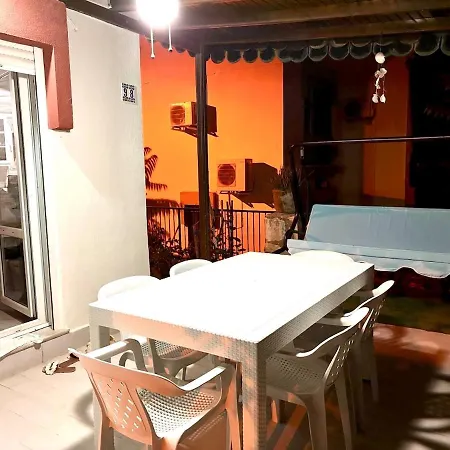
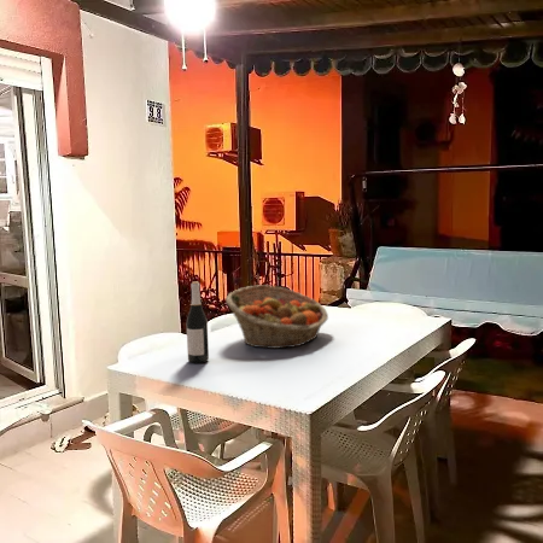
+ fruit basket (278, 314)
+ wine bottle (197, 321)
